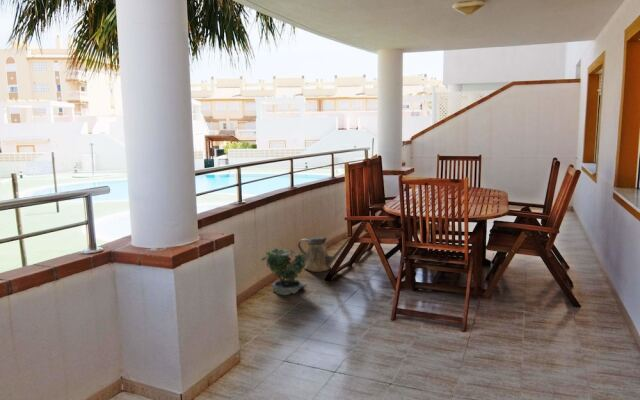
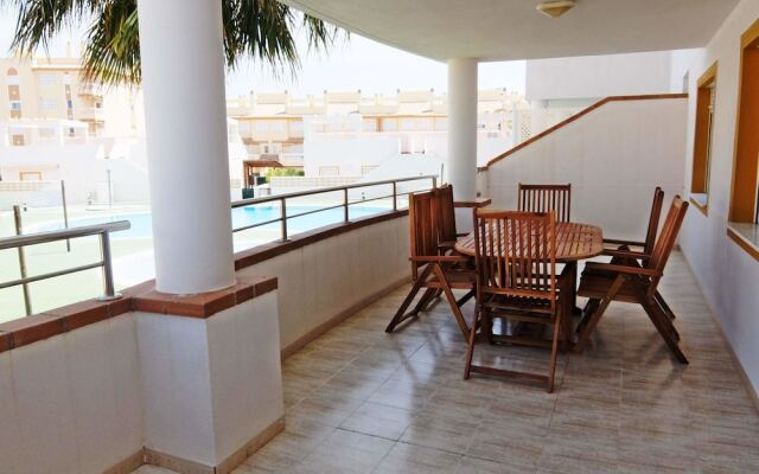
- watering can (325, 251)
- potted plant (284, 266)
